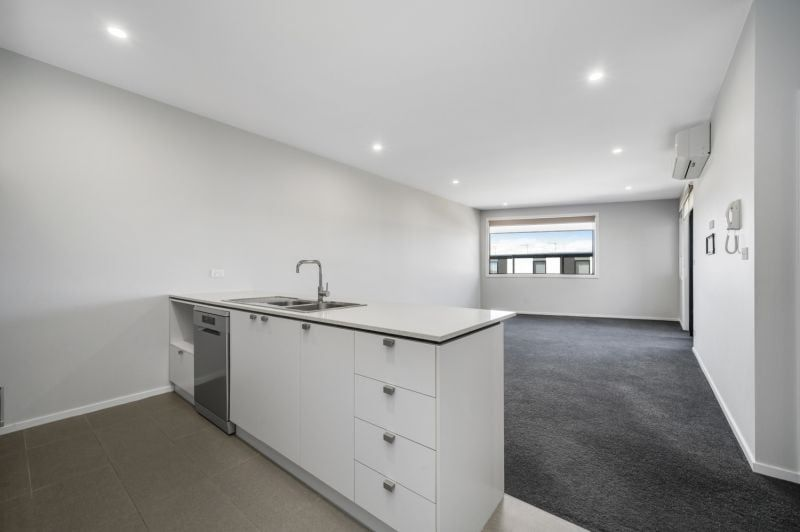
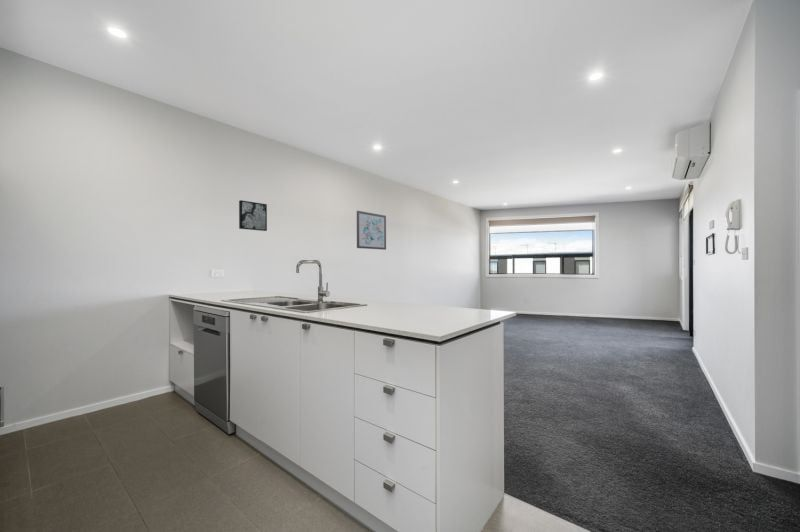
+ wall art (253, 216)
+ wall art (372, 231)
